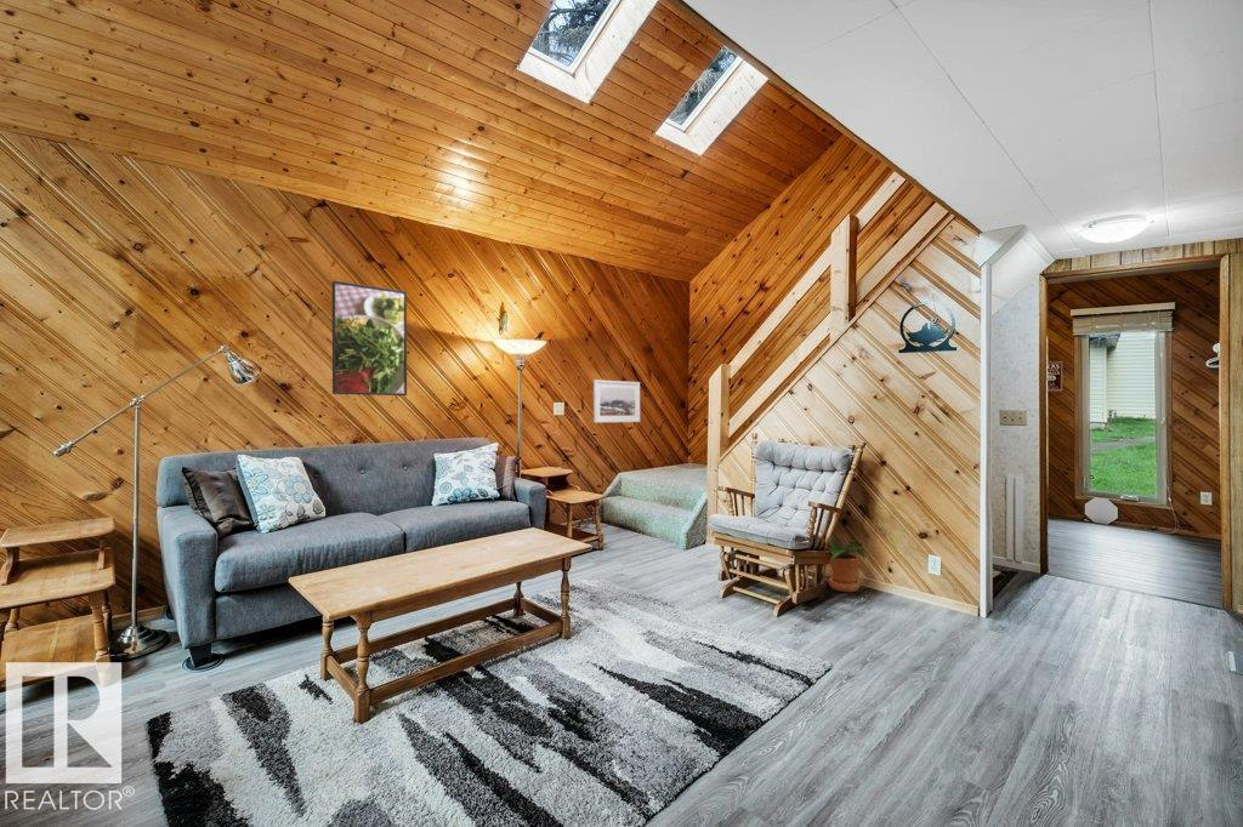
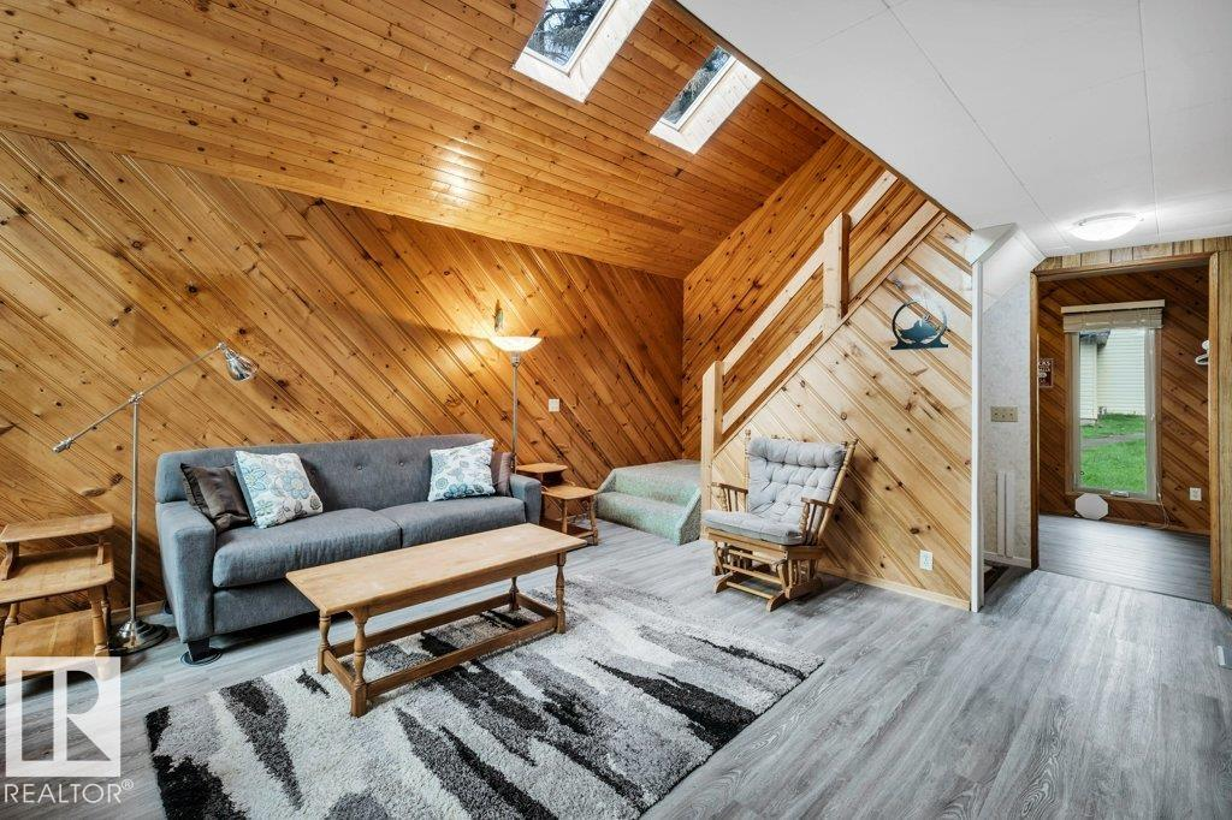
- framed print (370, 340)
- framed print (617, 401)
- potted plant (840, 564)
